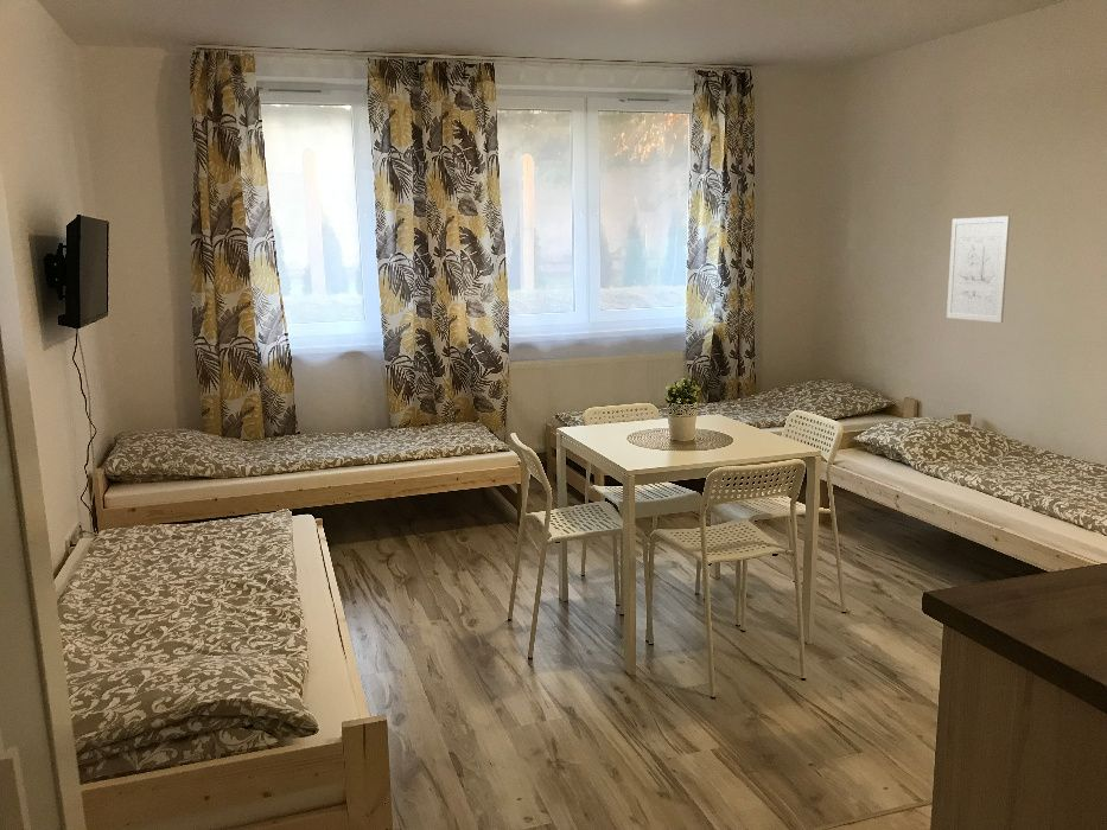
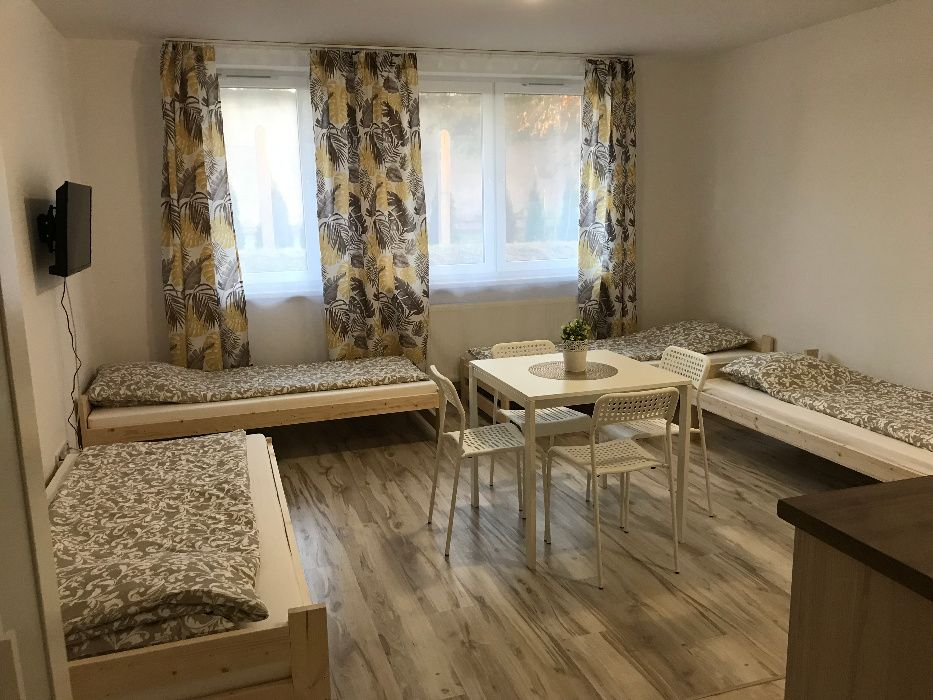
- wall art (976, 269)
